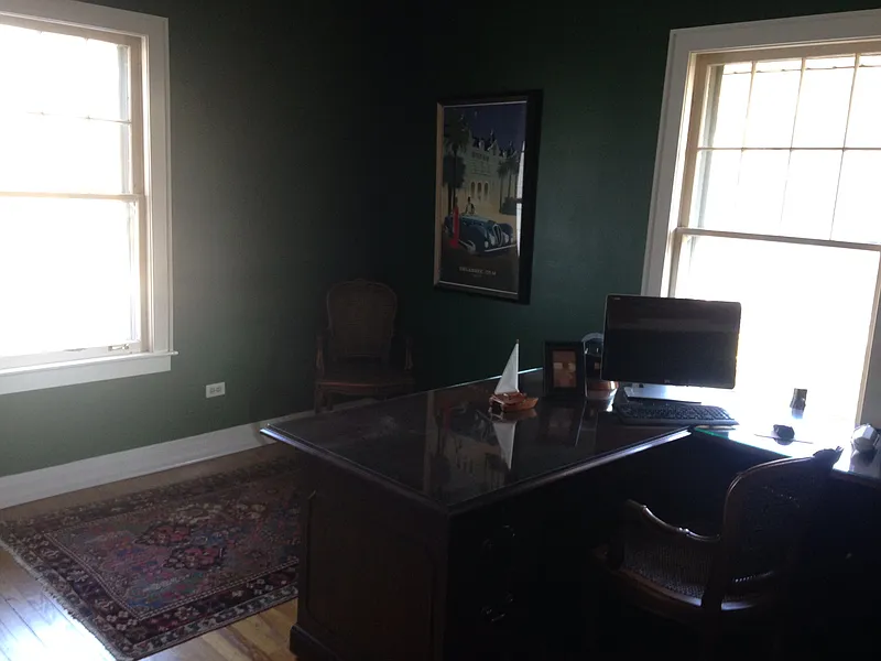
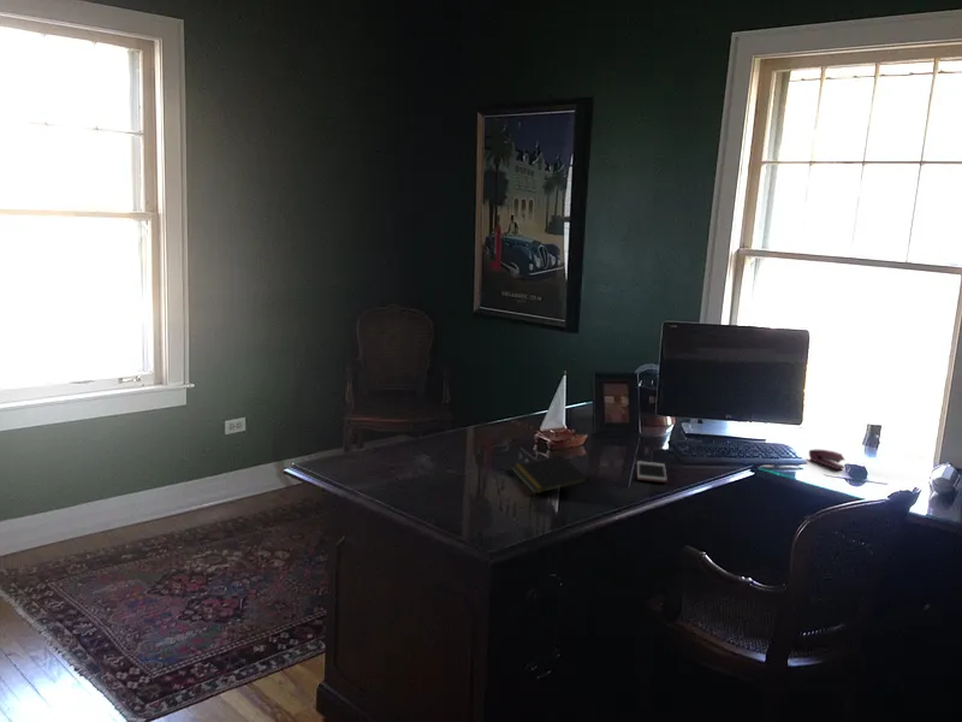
+ cell phone (651, 471)
+ notepad (548, 473)
+ stapler (826, 456)
